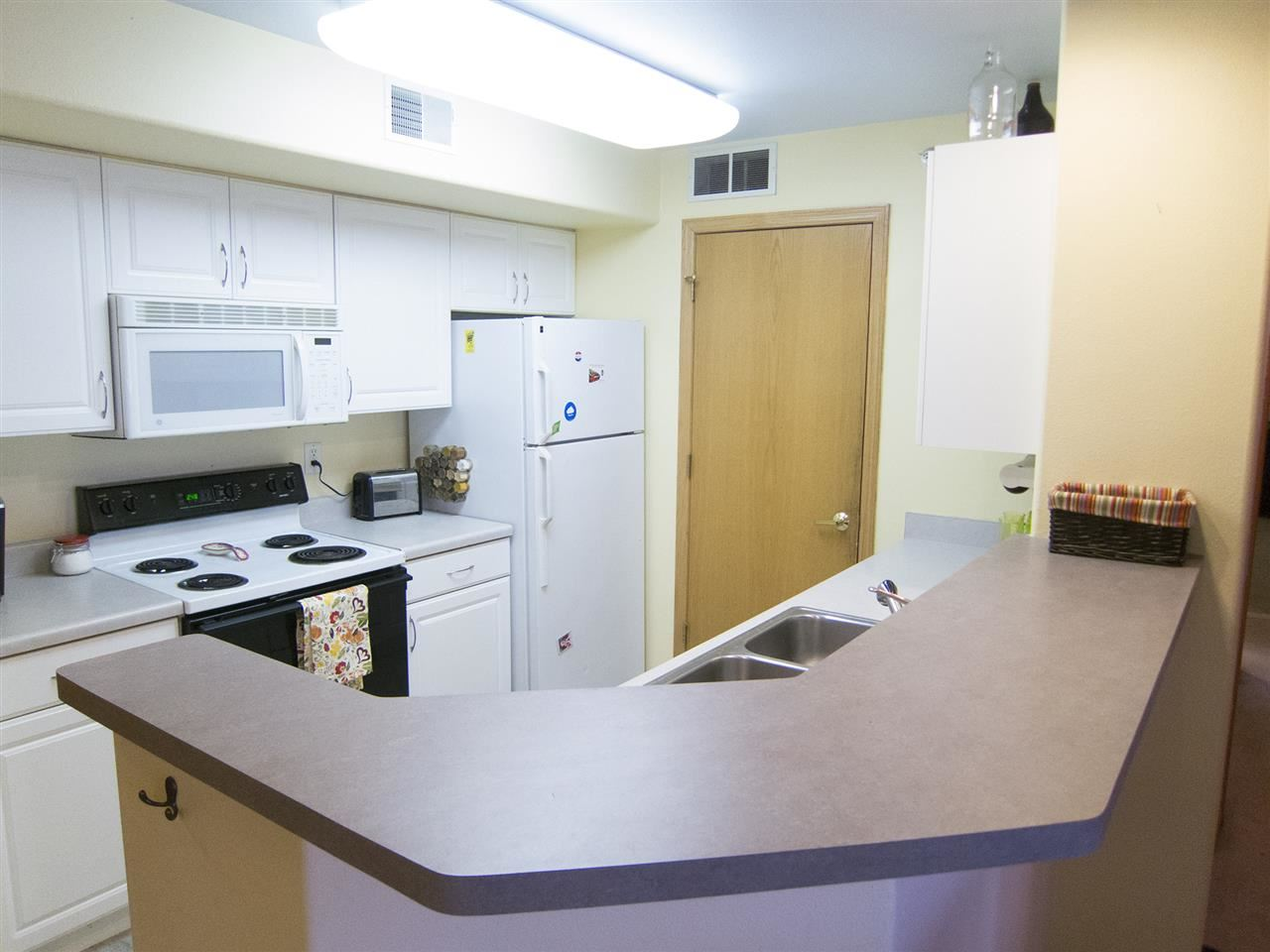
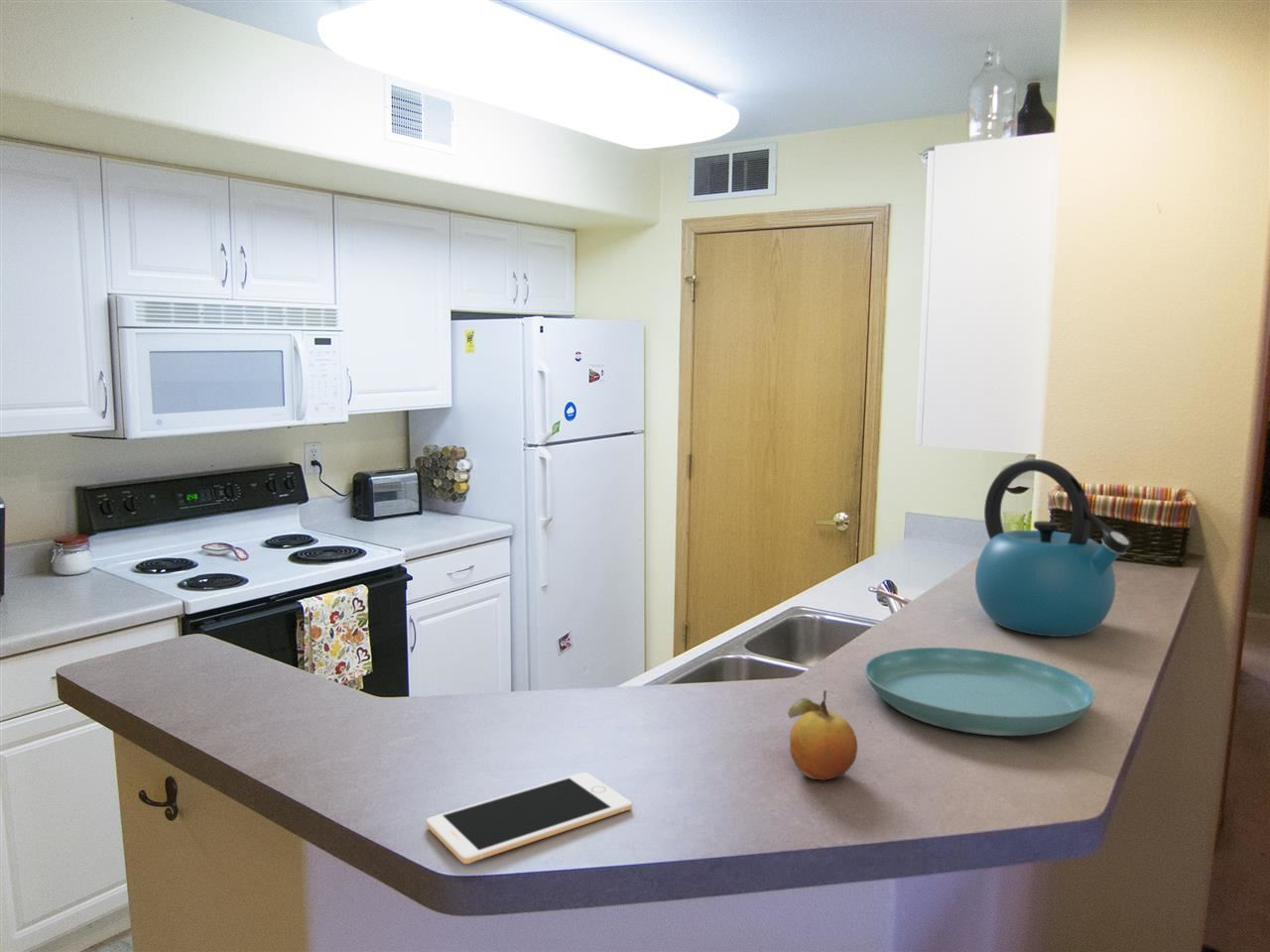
+ cell phone (531, 813)
+ kettle (1052, 544)
+ fruit (814, 724)
+ saucer (974, 690)
